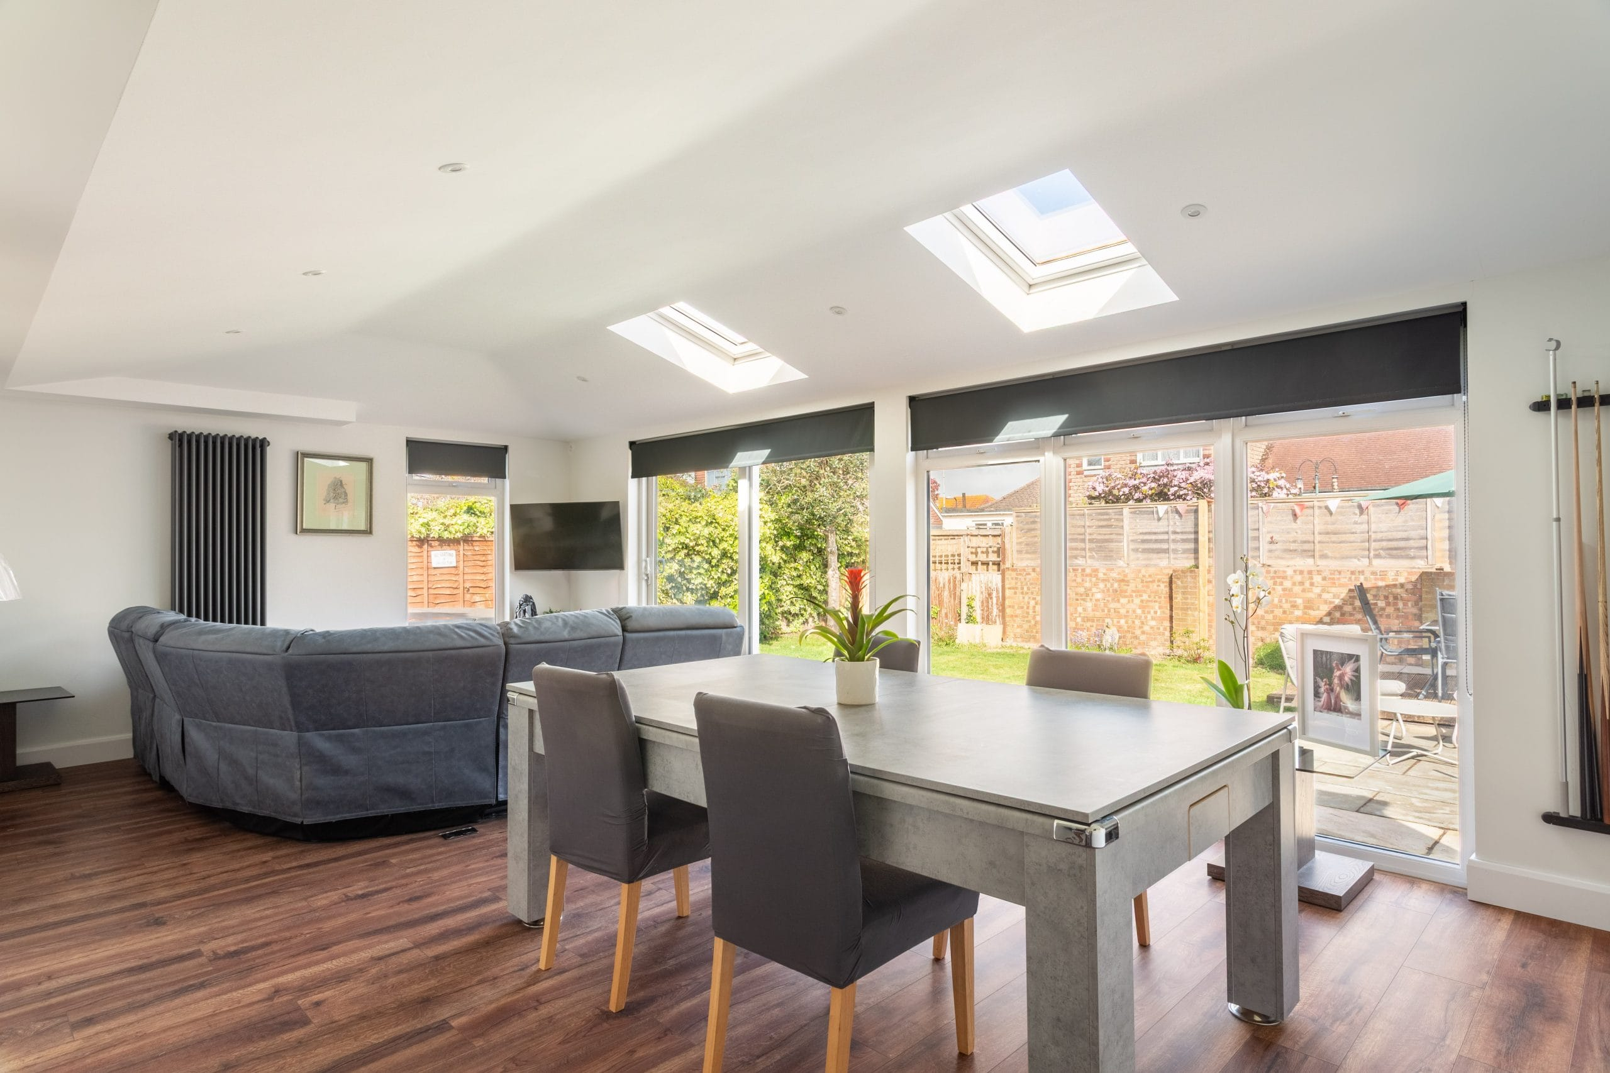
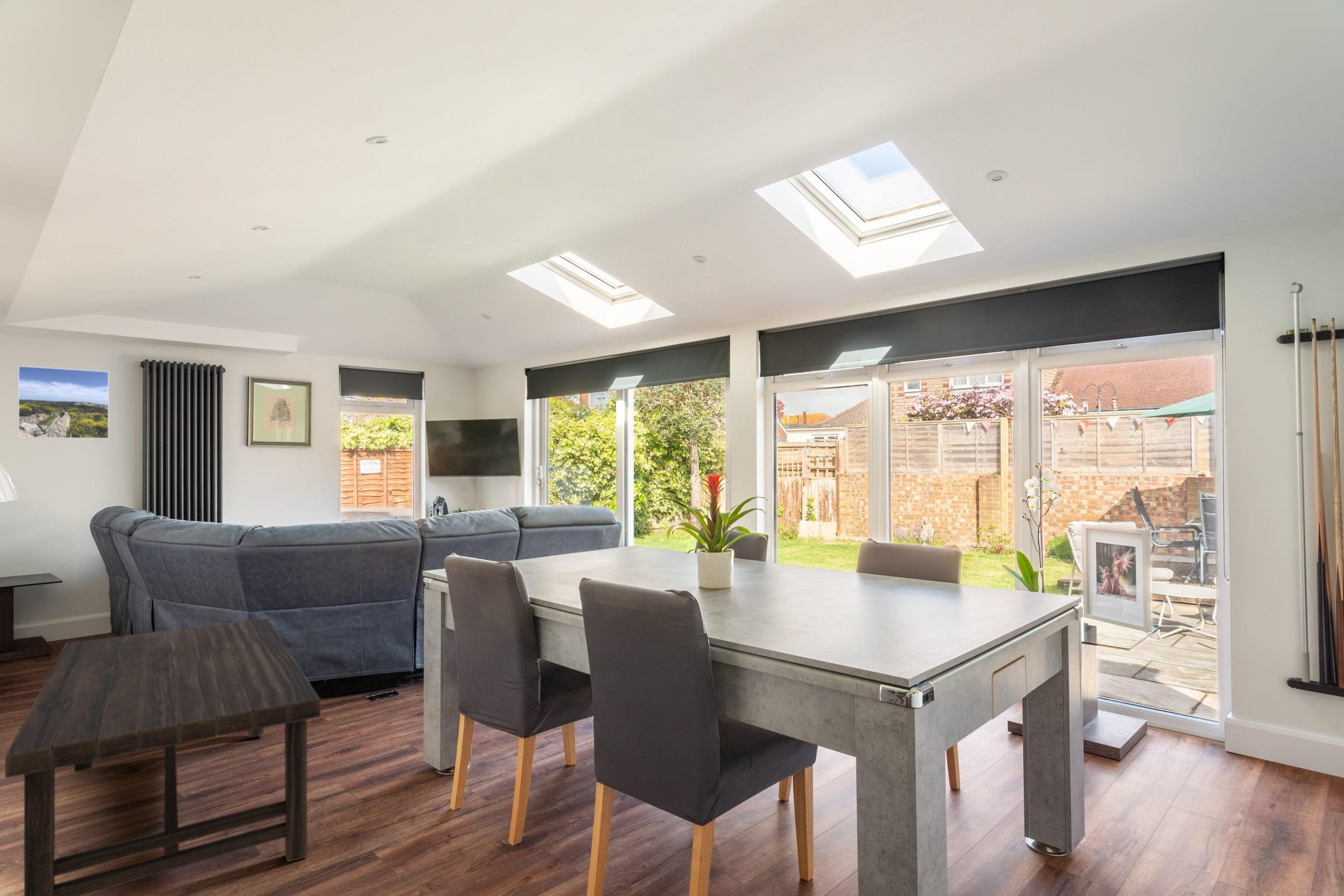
+ coffee table (176, 736)
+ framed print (65, 403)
